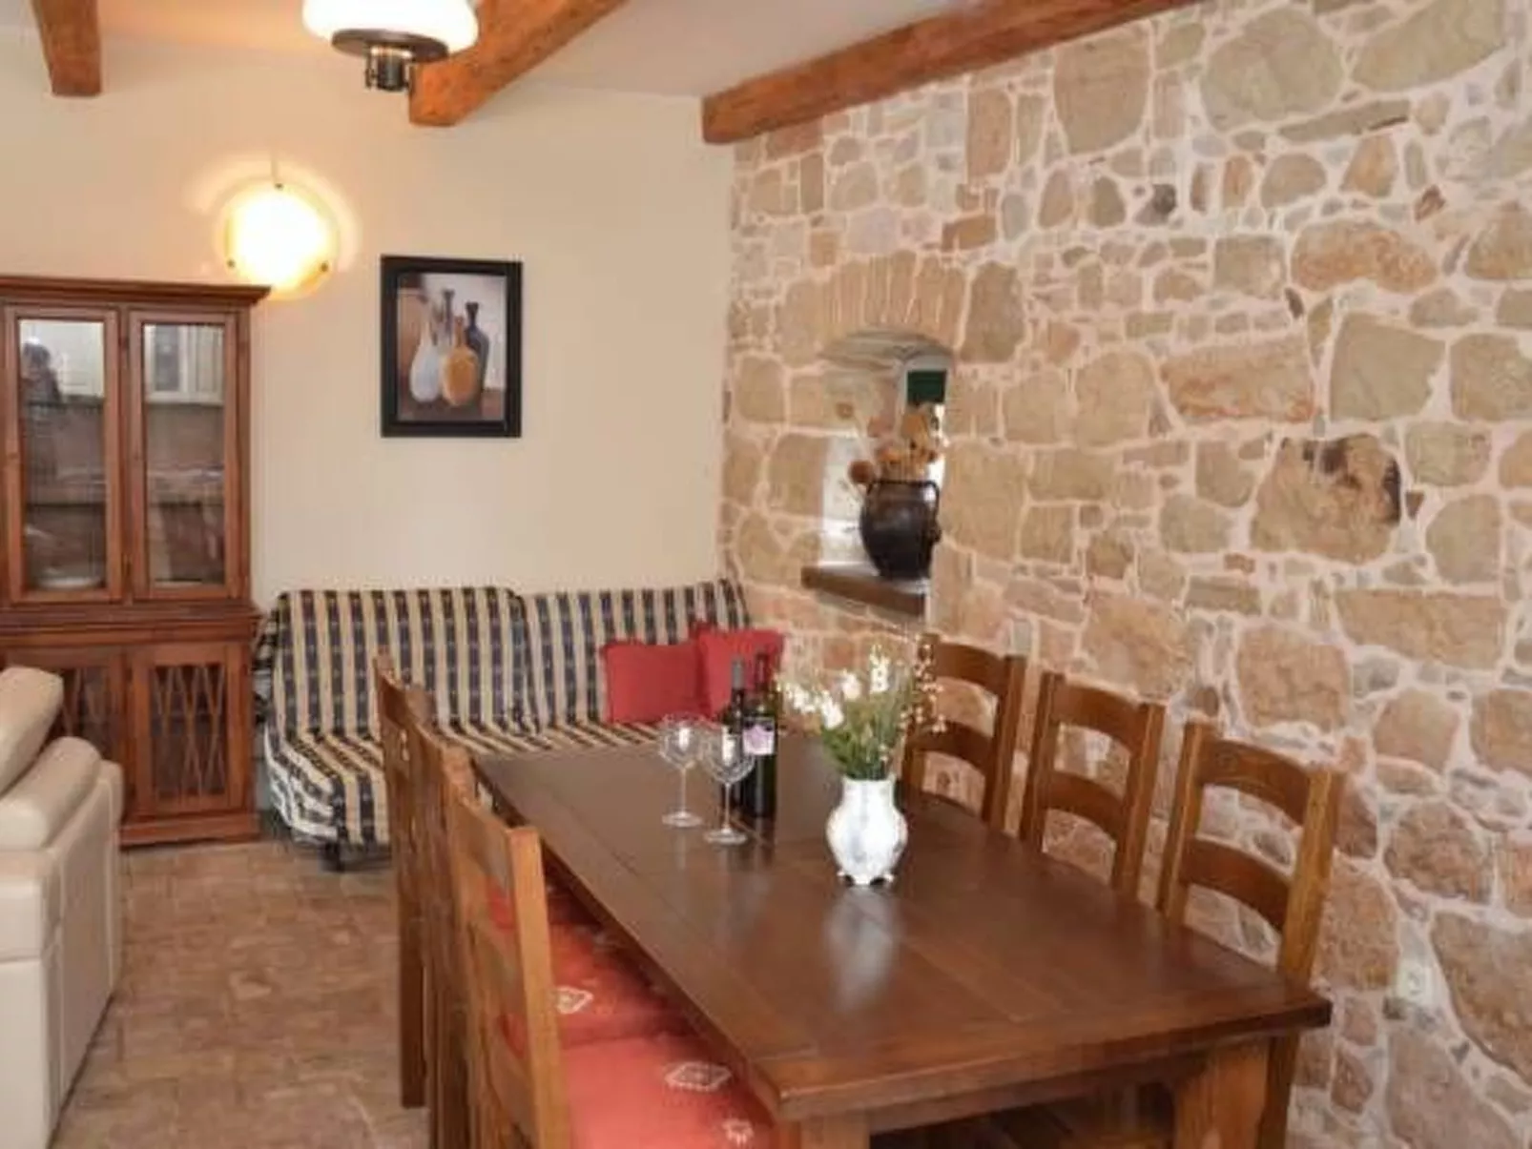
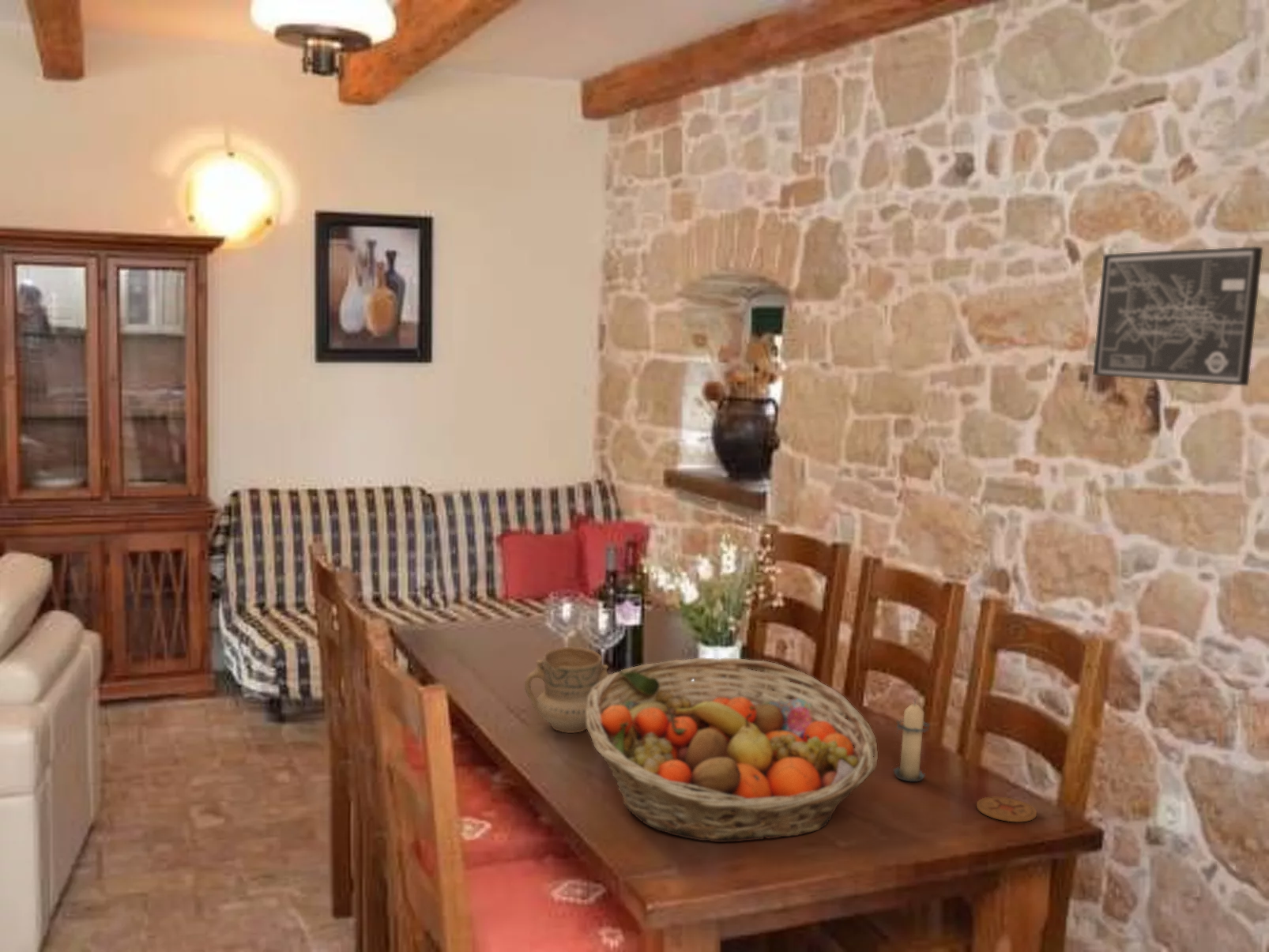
+ candle (912, 739)
+ coaster (1006, 809)
+ wall art (1171, 315)
+ mug (570, 690)
+ fruit basket (729, 746)
